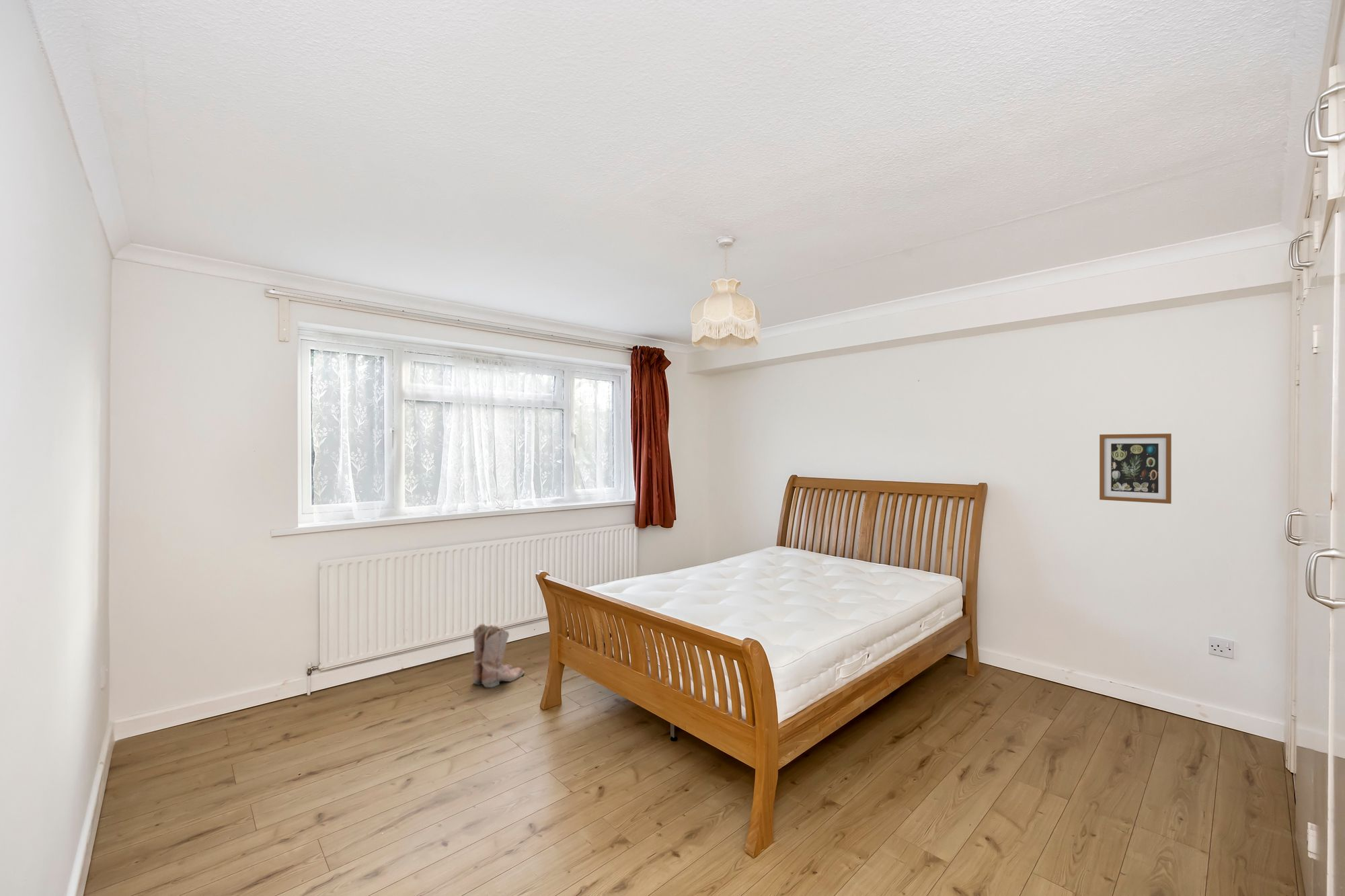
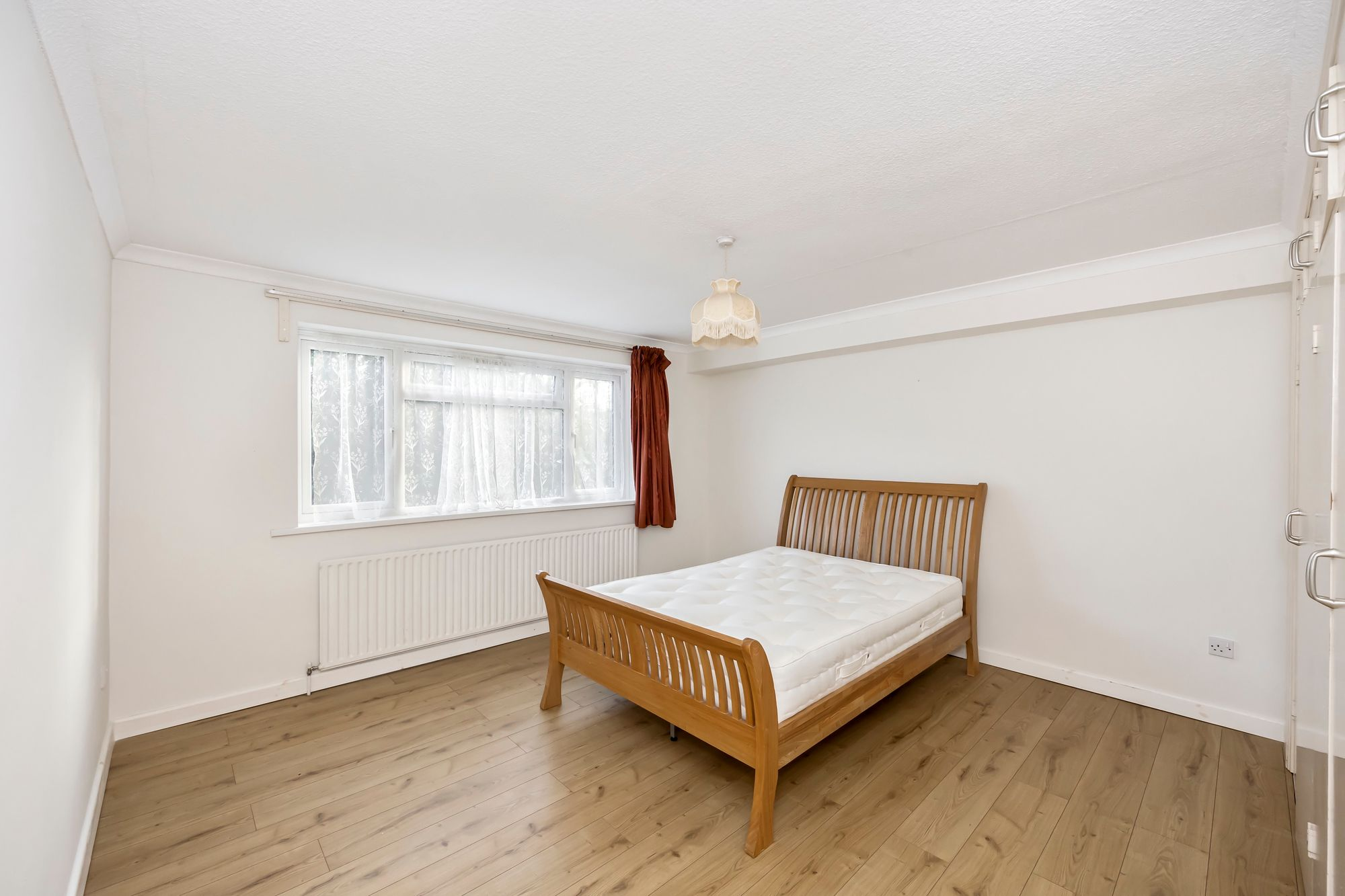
- boots (498, 650)
- wall art (1134, 468)
